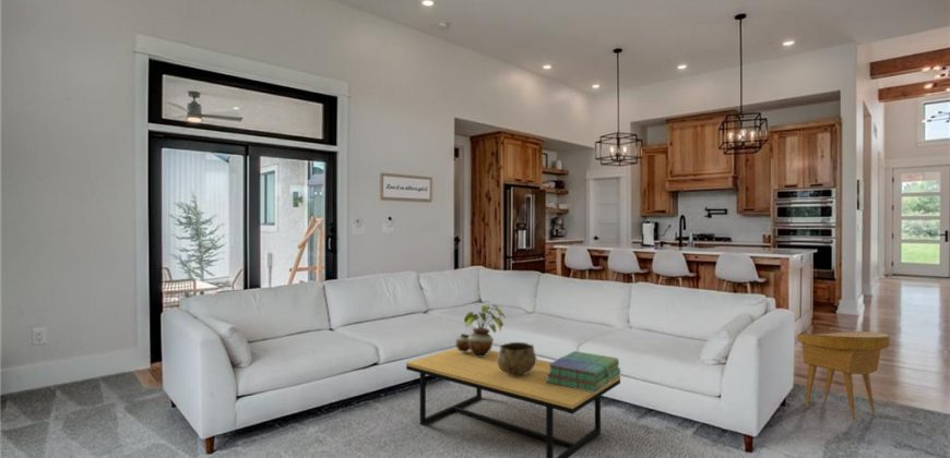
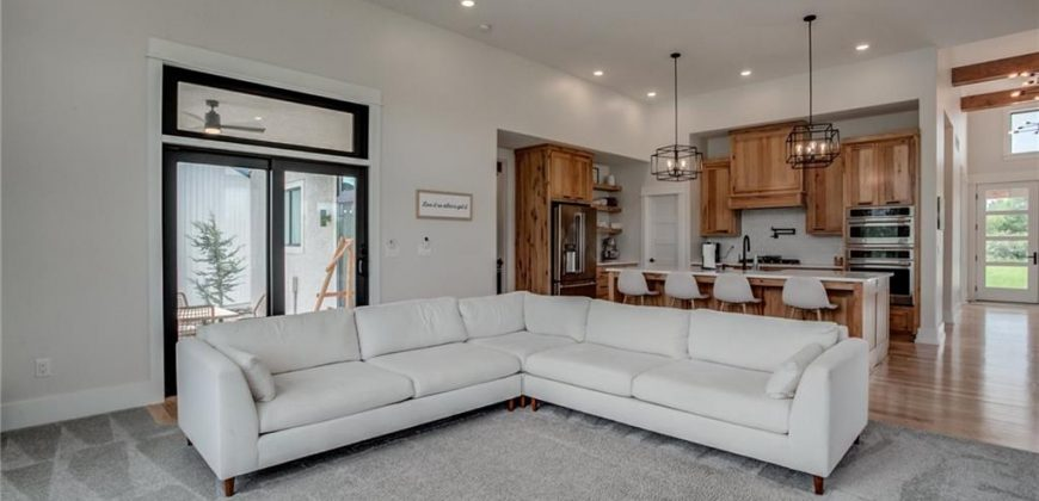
- coffee table (508, 396)
- potted plant (482, 327)
- side table (841, 369)
- stack of books (583, 369)
- decorative bowl (516, 359)
